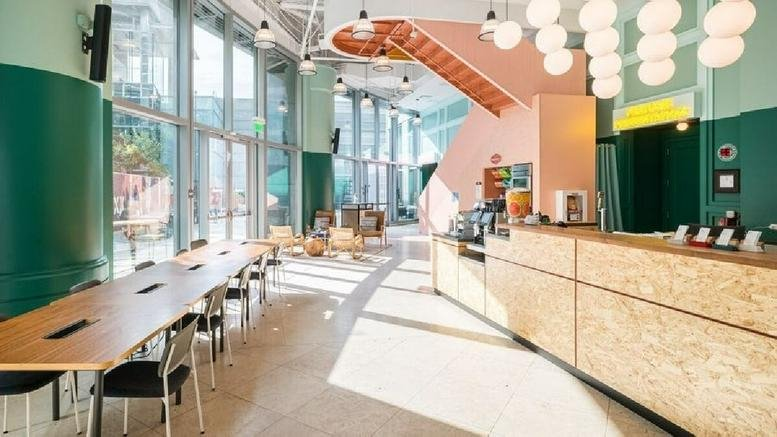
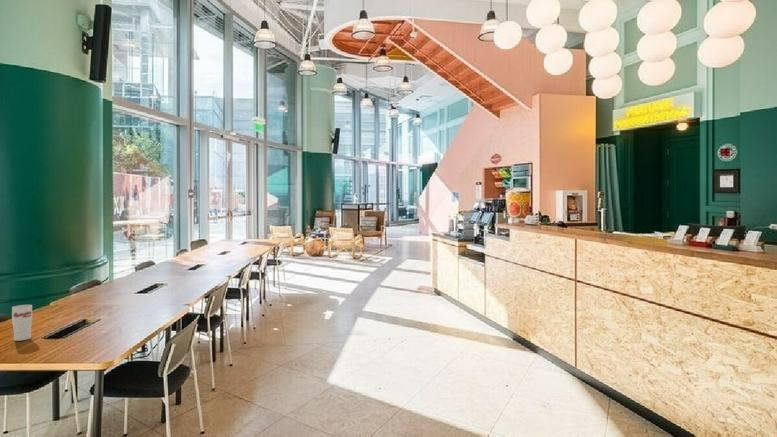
+ cup (22, 322)
